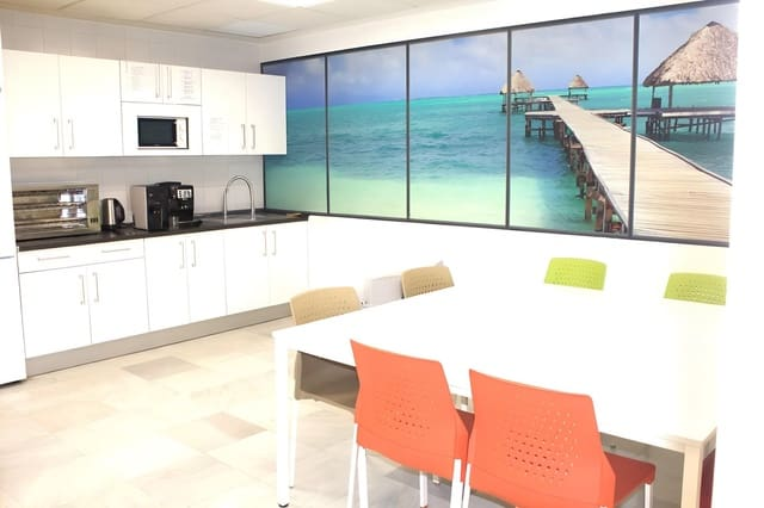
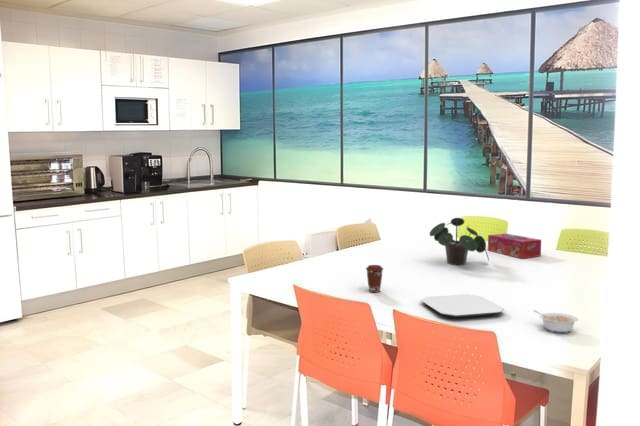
+ coffee cup (374, 278)
+ potted plant (459, 241)
+ legume (556, 322)
+ tissue box (513, 245)
+ plate (461, 306)
